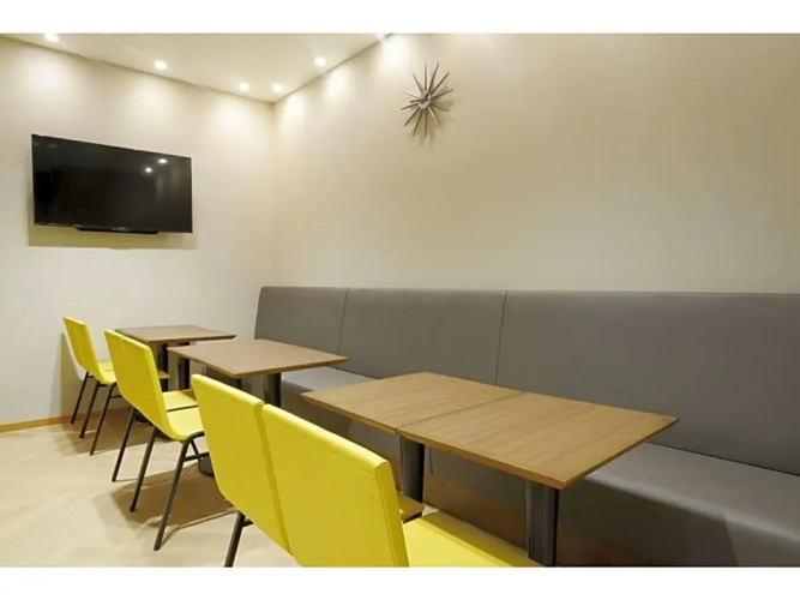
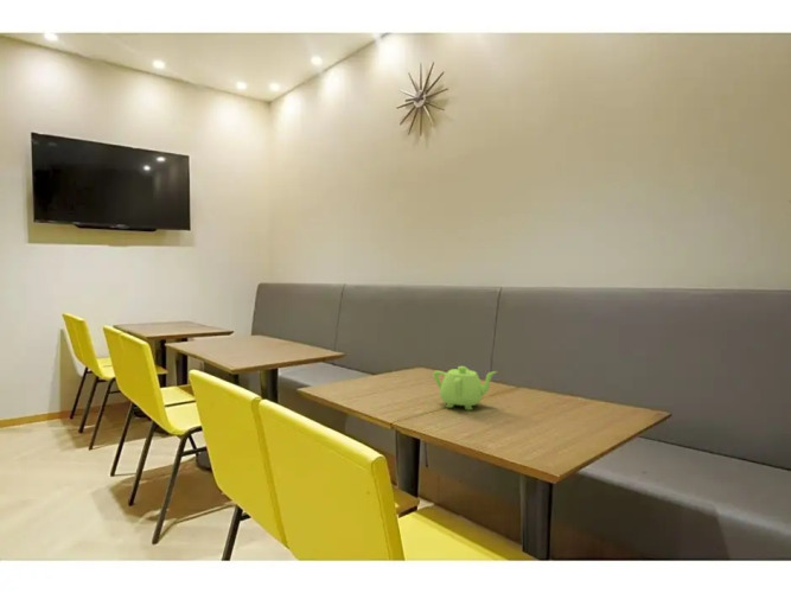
+ teapot (464, 385)
